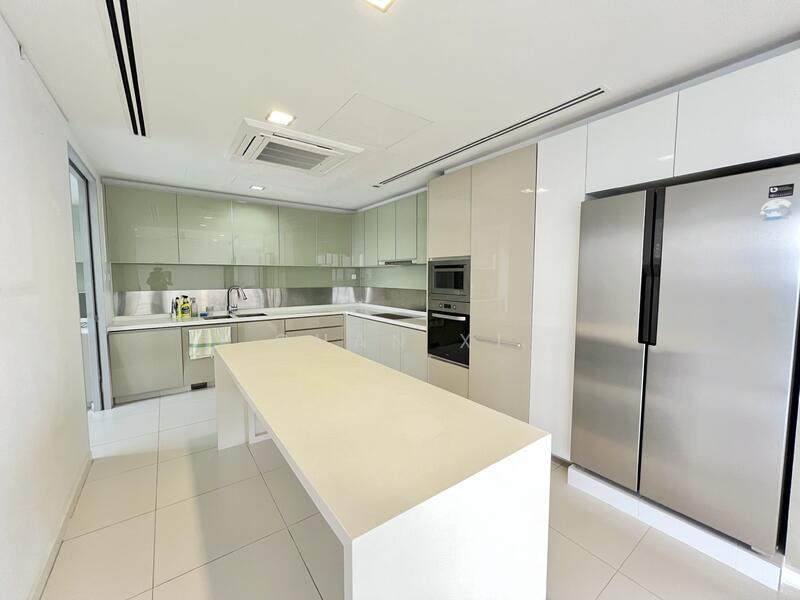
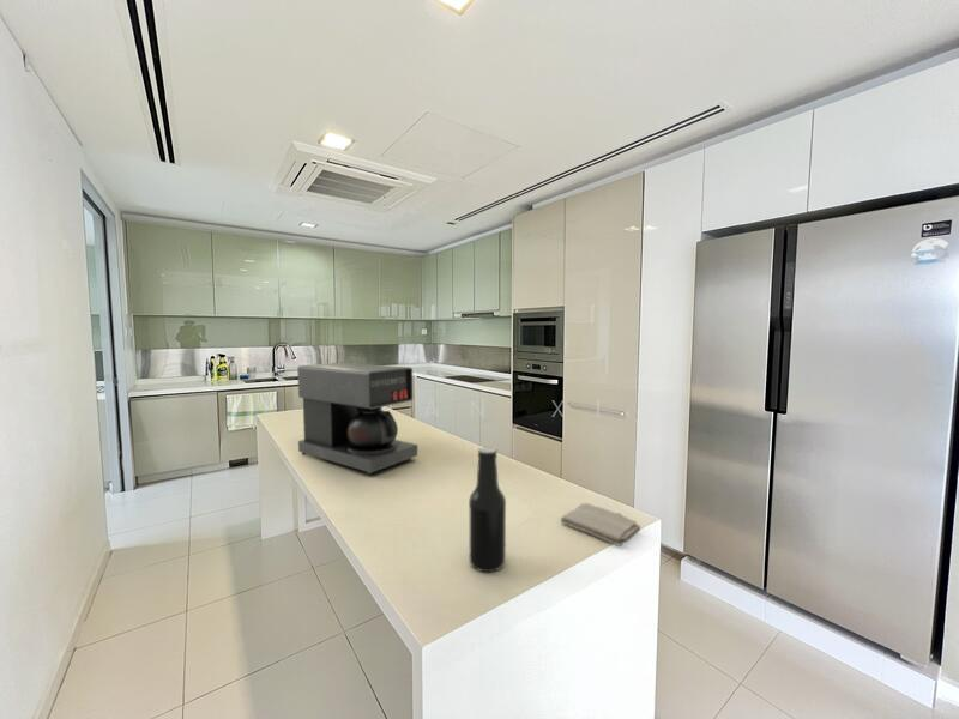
+ beer bottle (487, 507)
+ washcloth (599, 521)
+ coffee maker (355, 411)
